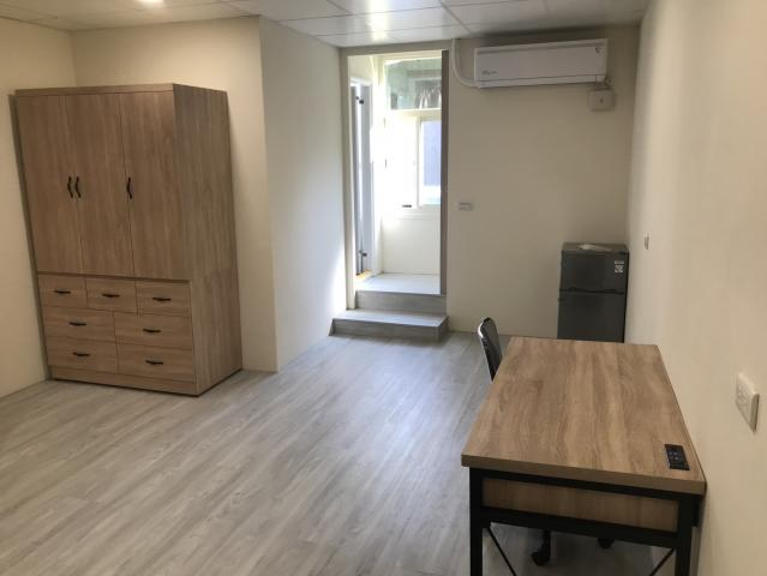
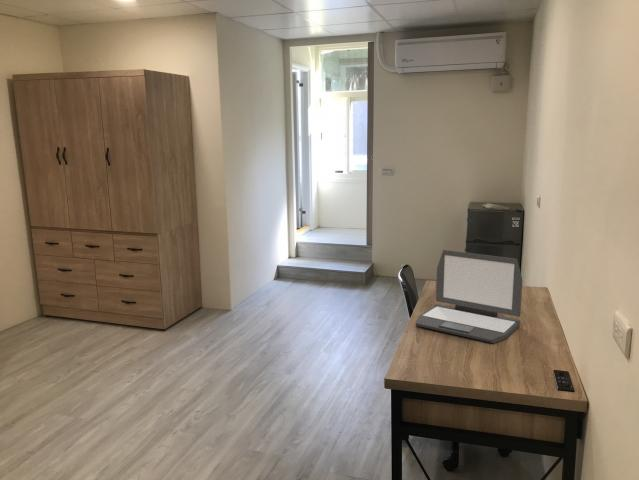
+ laptop (465, 293)
